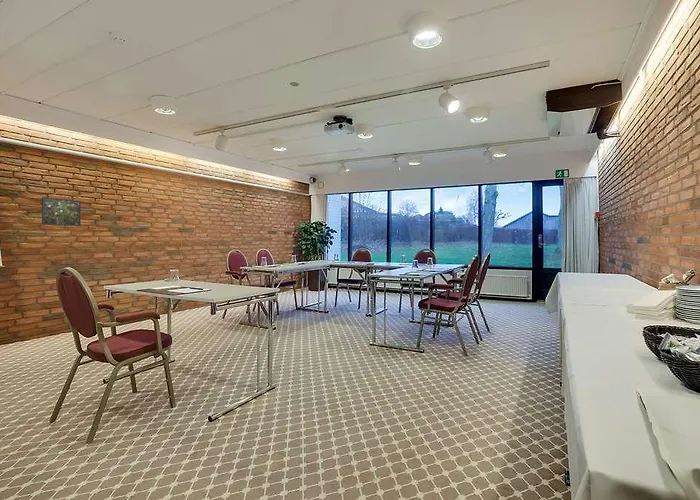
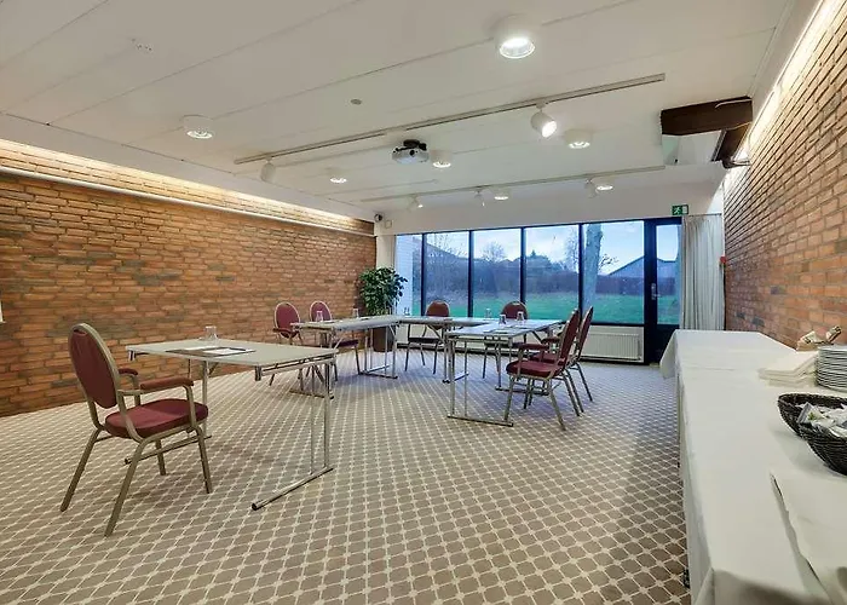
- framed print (62, 212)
